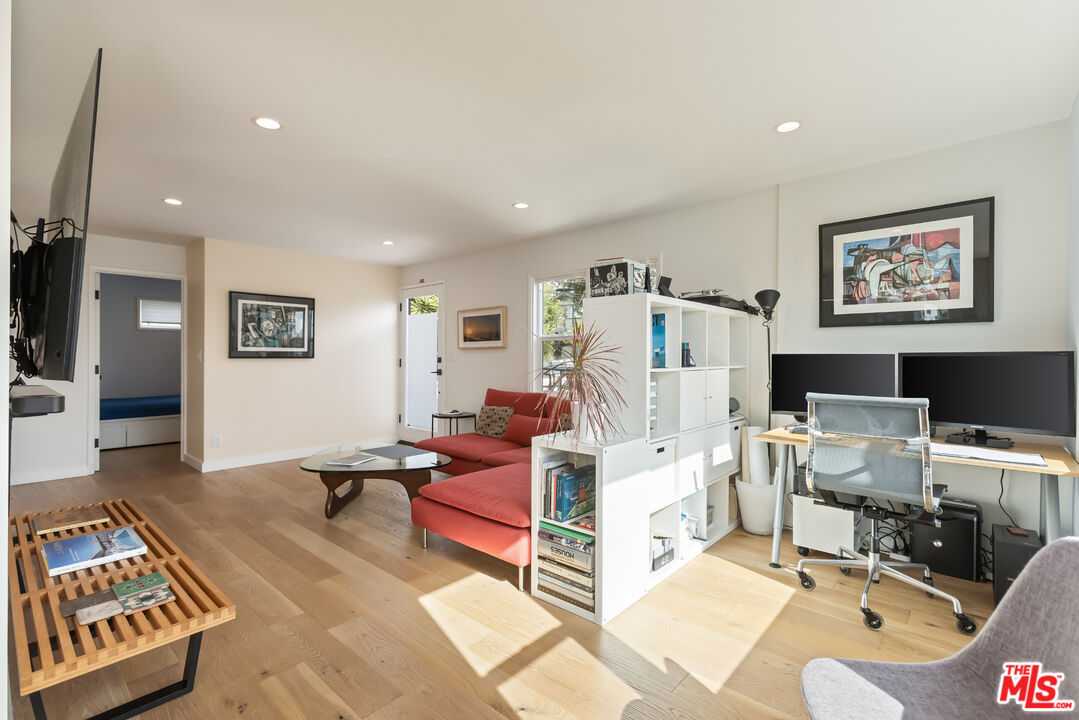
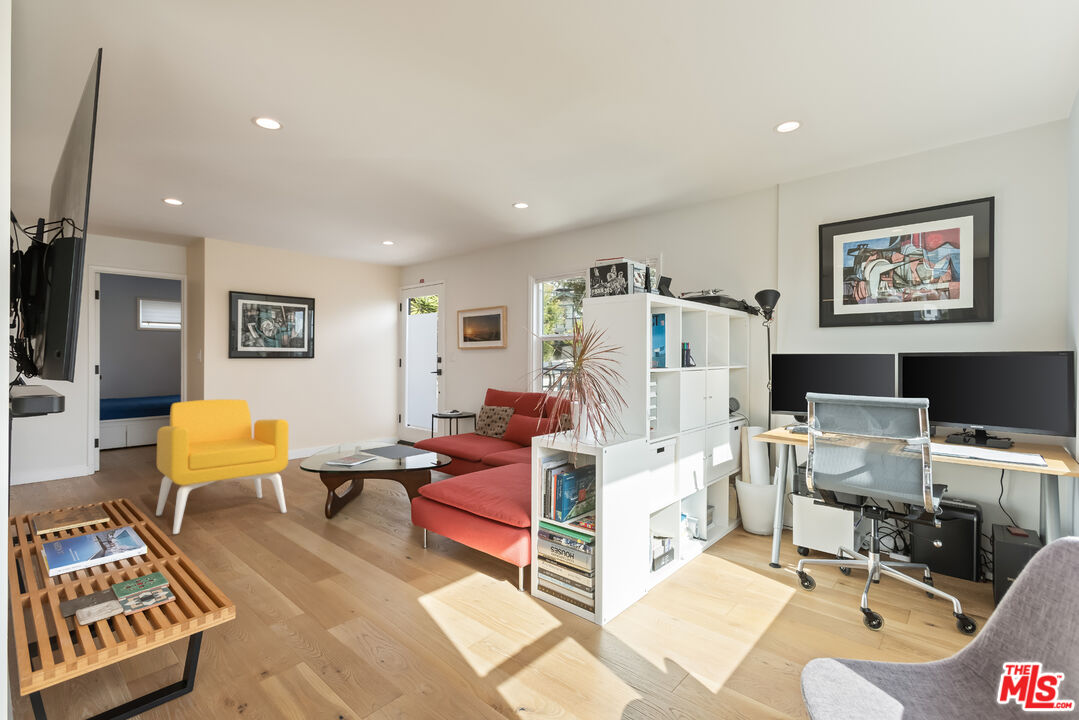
+ armchair (220, 457)
